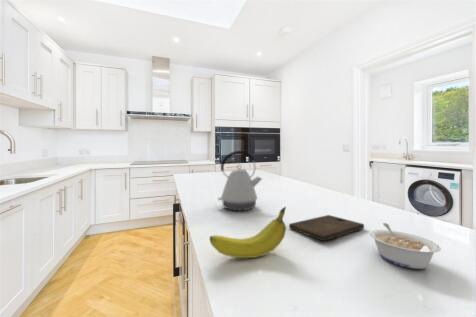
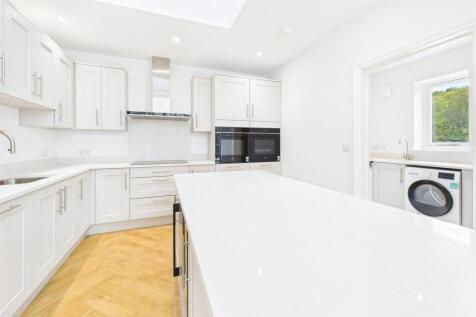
- kettle (240, 179)
- fruit (250, 237)
- cutting board (326, 226)
- legume (399, 246)
